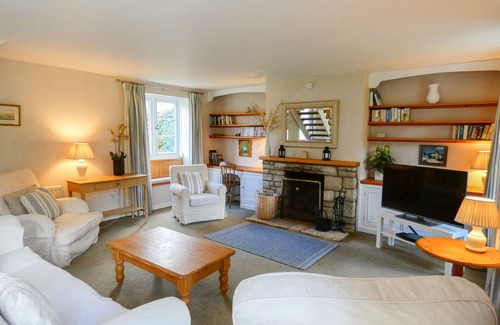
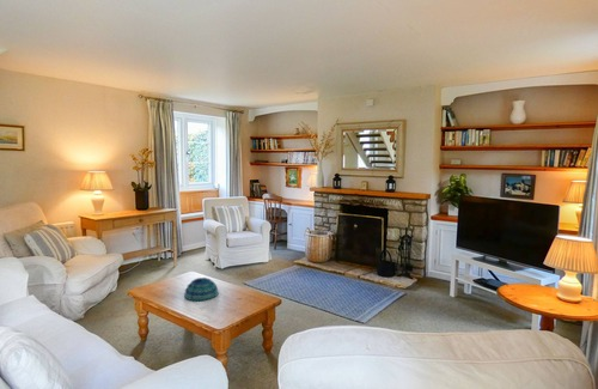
+ decorative bowl (201, 286)
